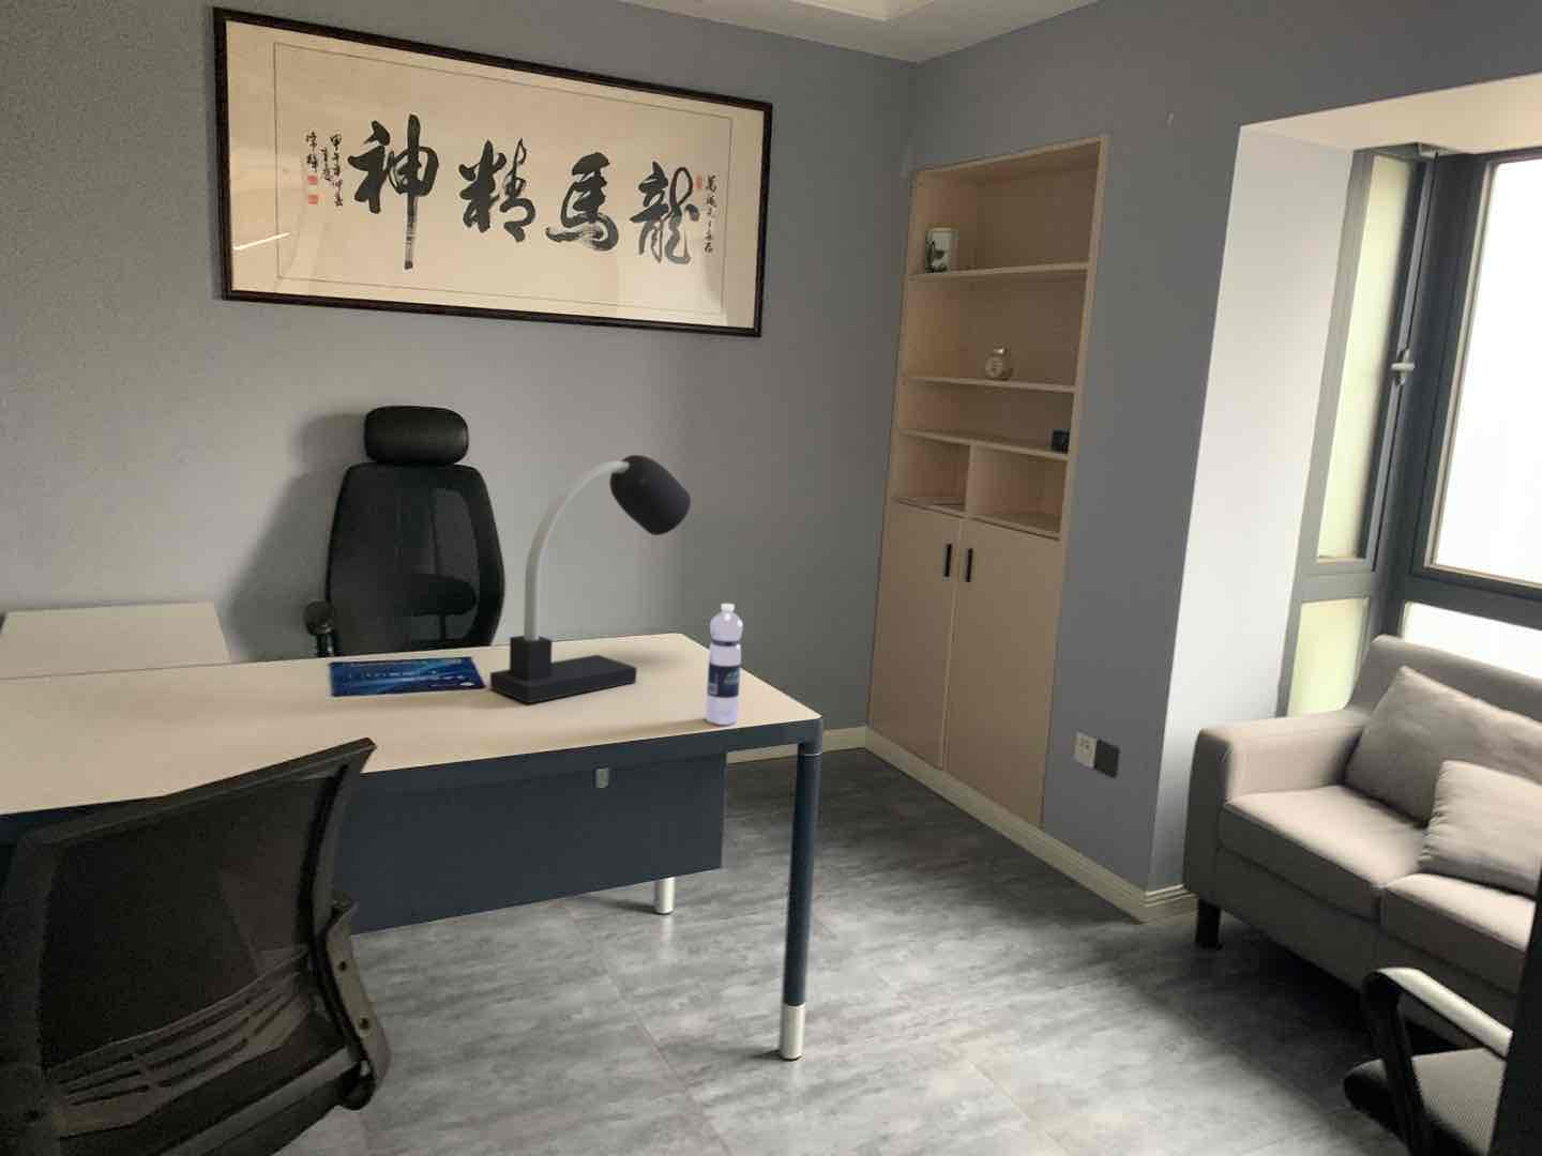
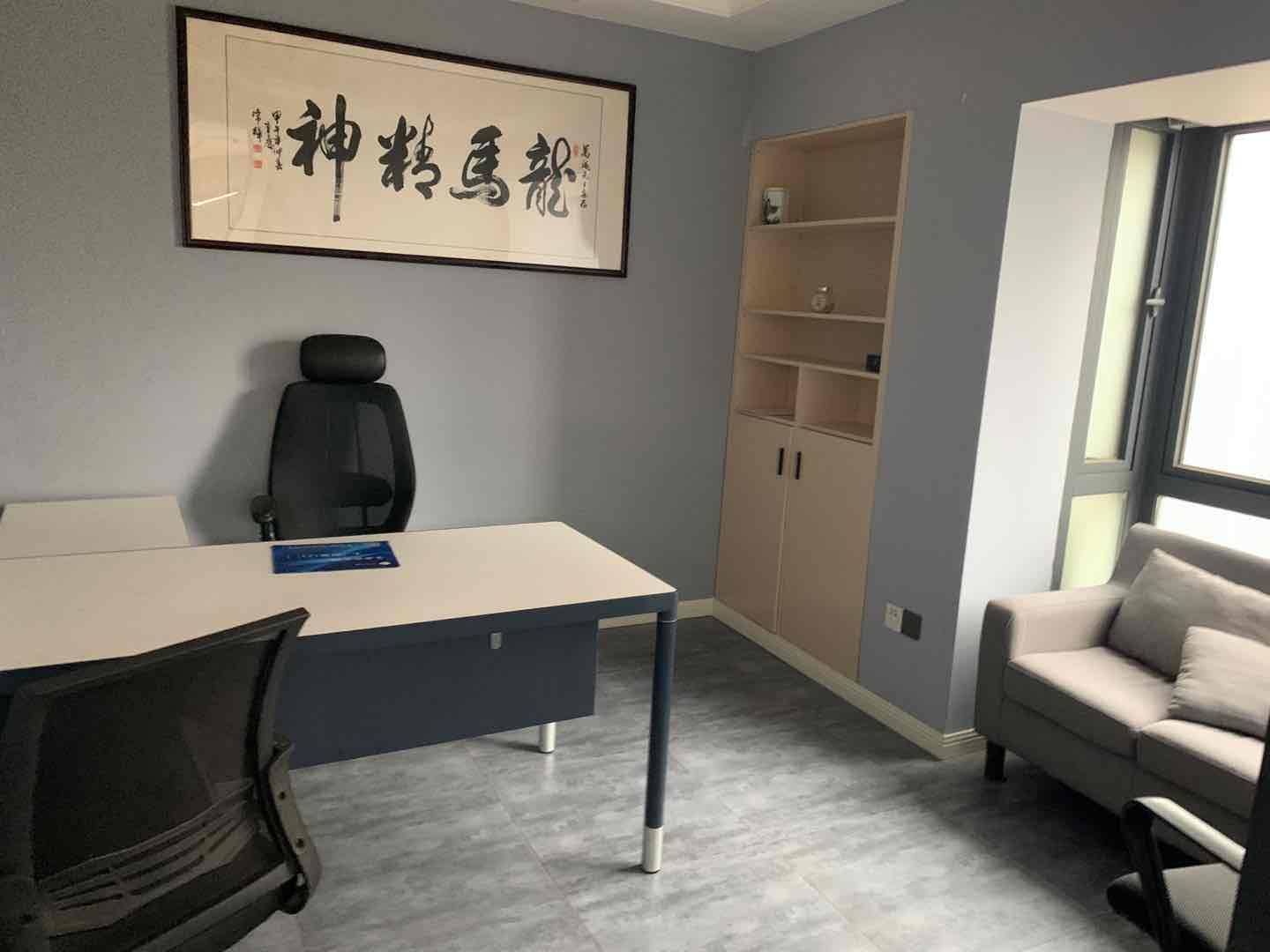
- water bottle (724, 663)
- desk lamp (543, 555)
